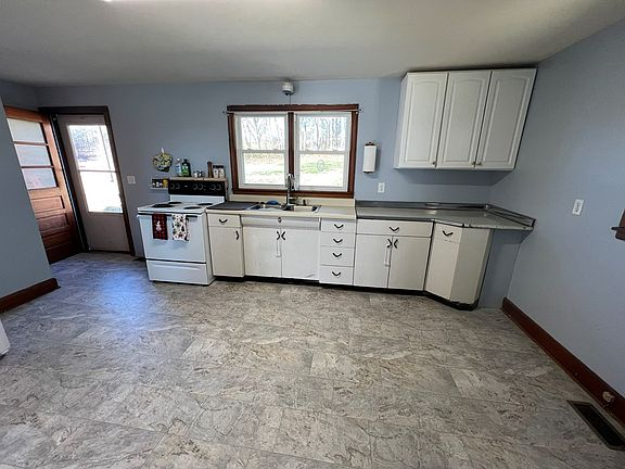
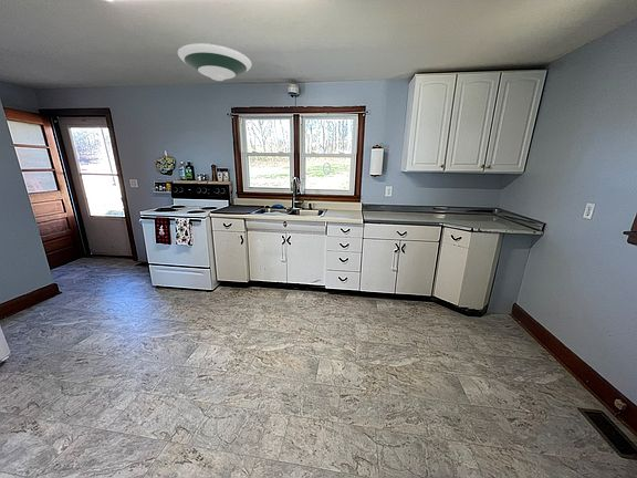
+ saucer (217, 69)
